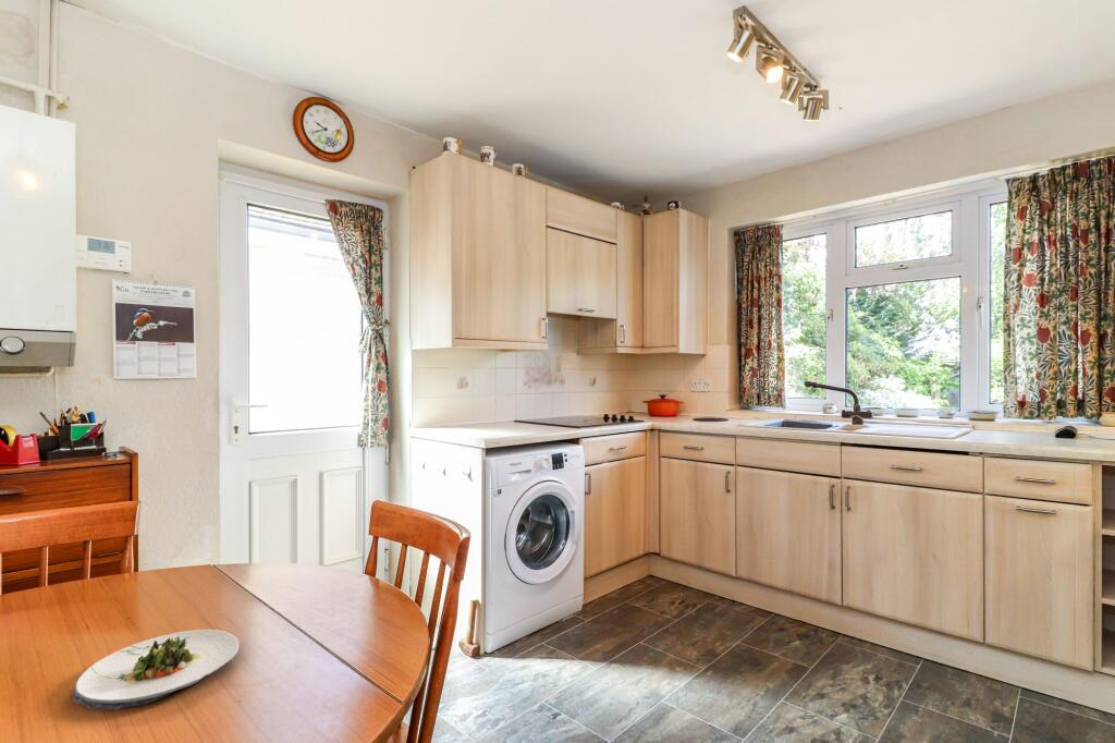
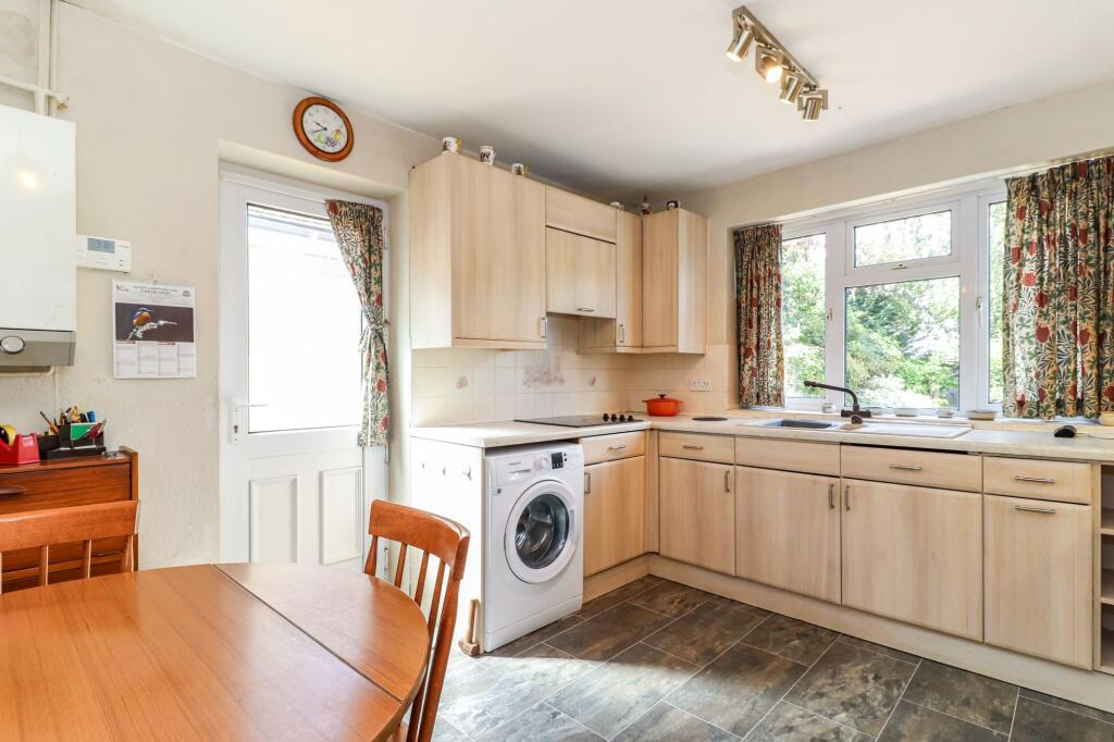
- salad plate (161, 656)
